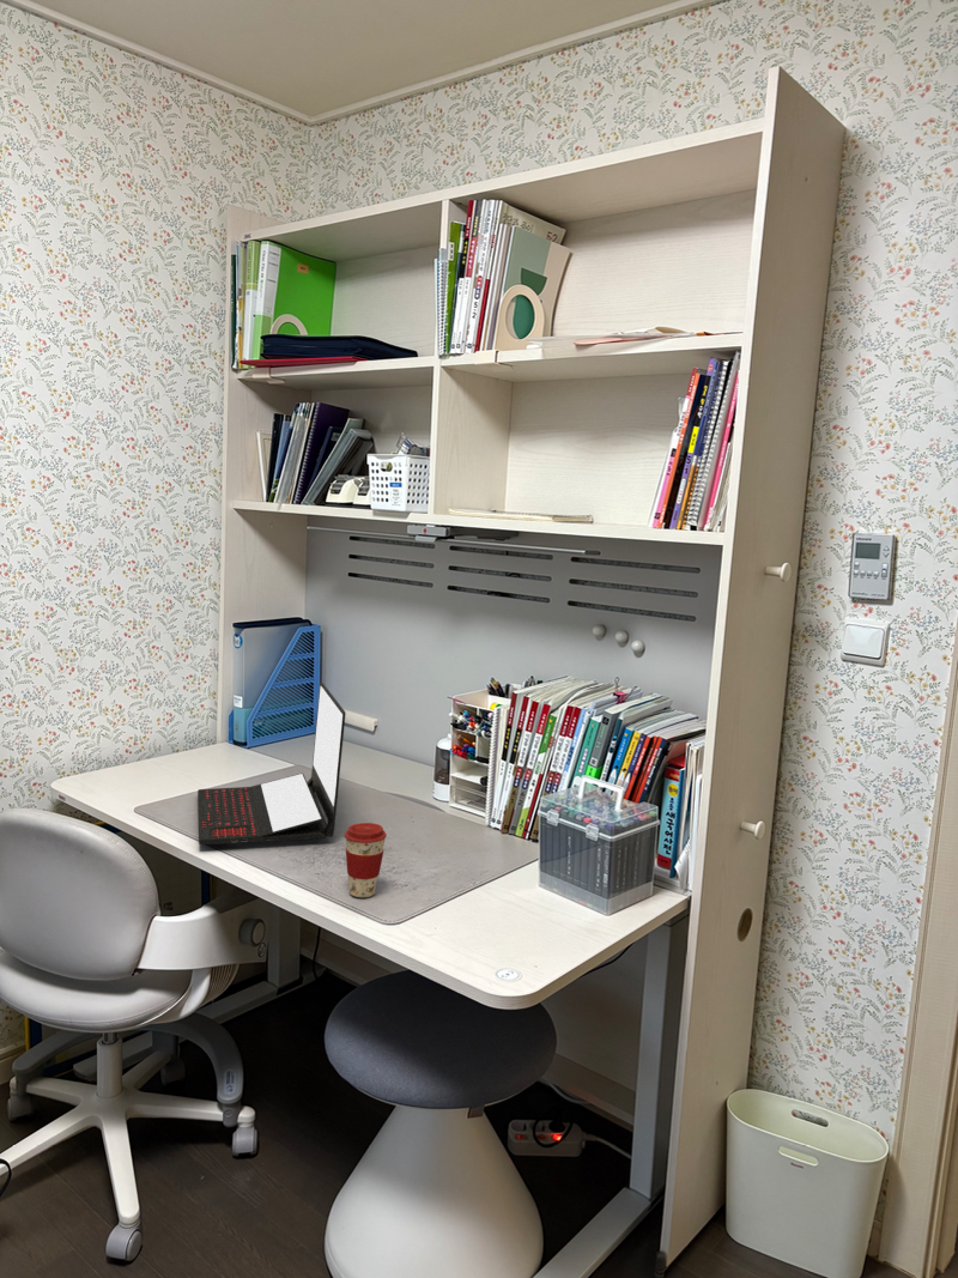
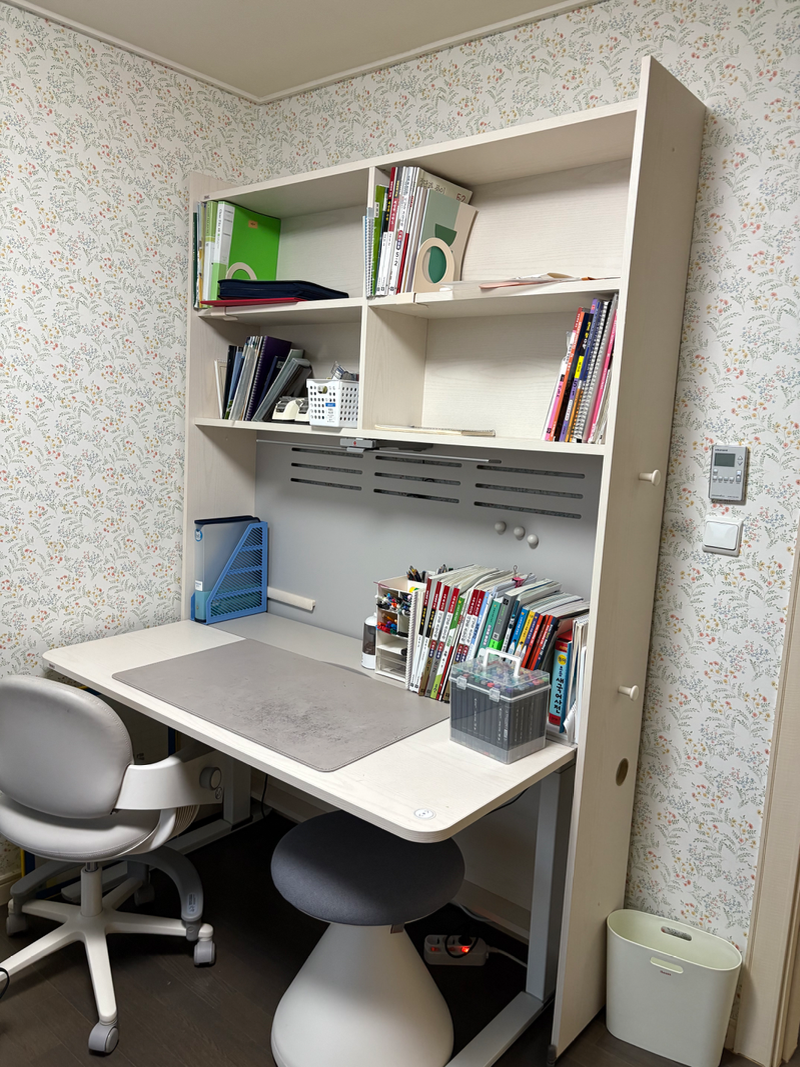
- laptop (271, 781)
- coffee cup (363, 860)
